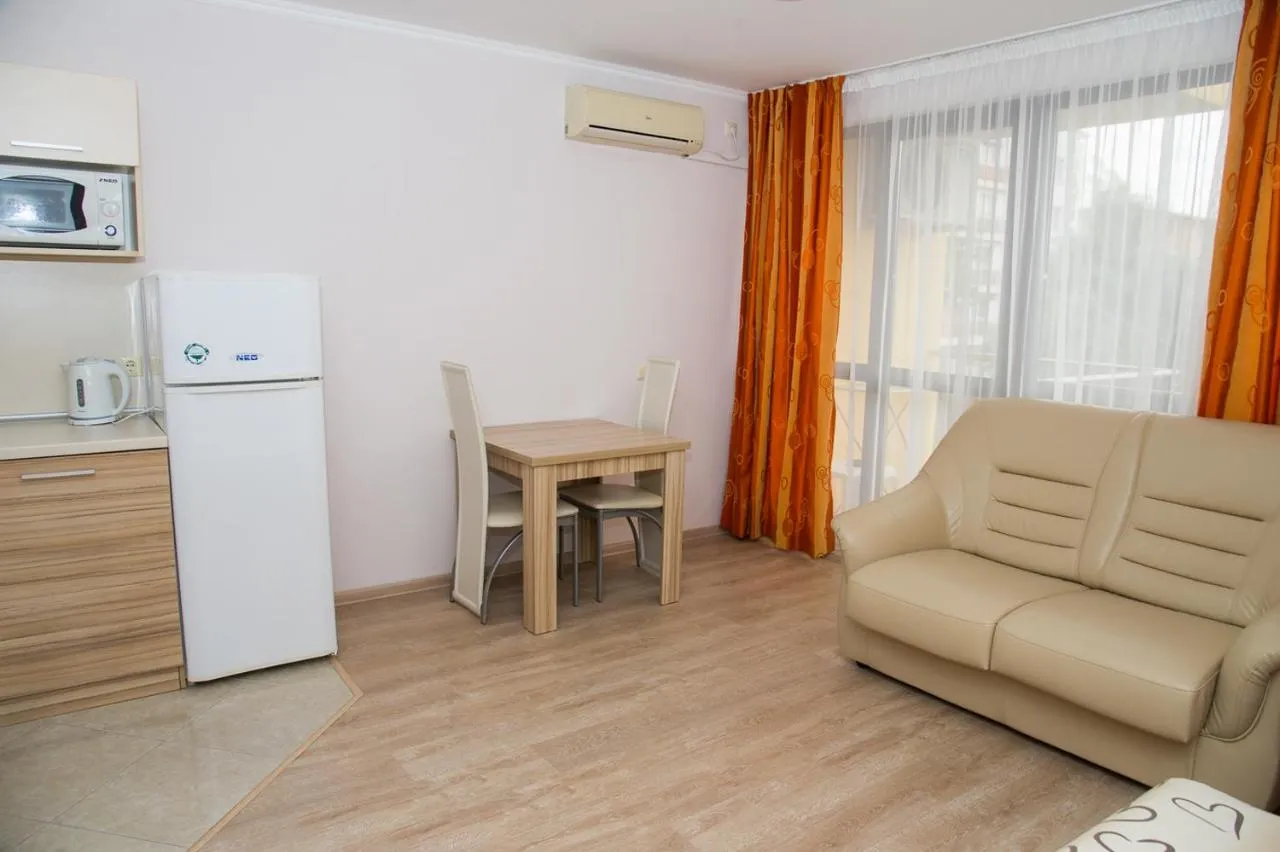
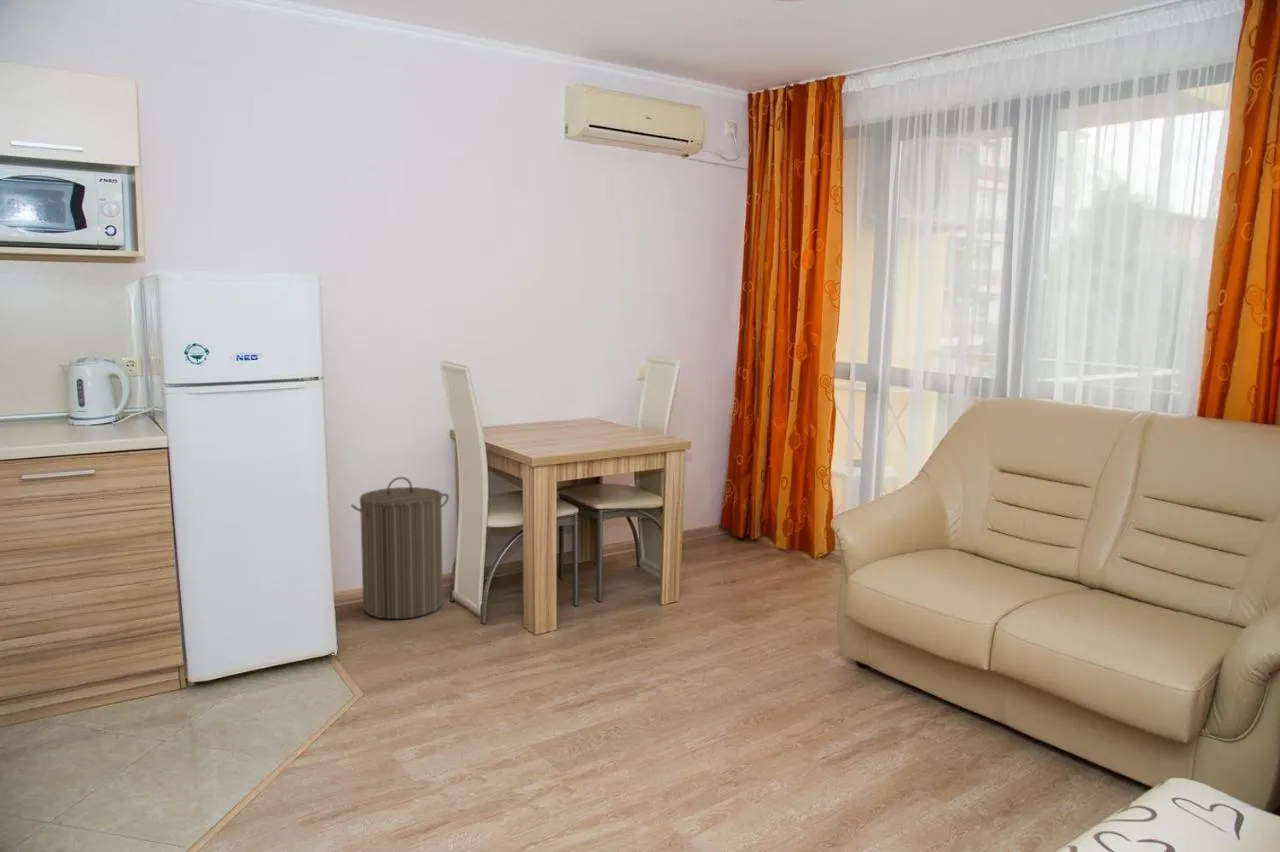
+ laundry hamper (402, 541)
